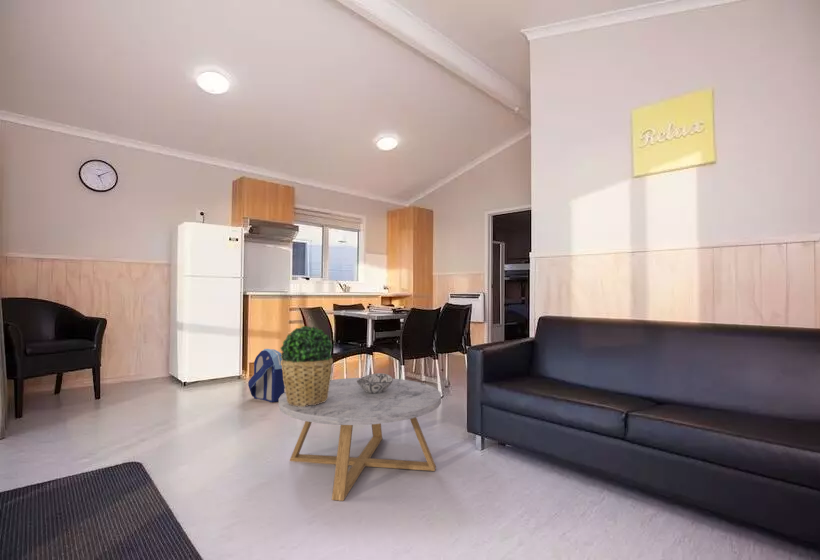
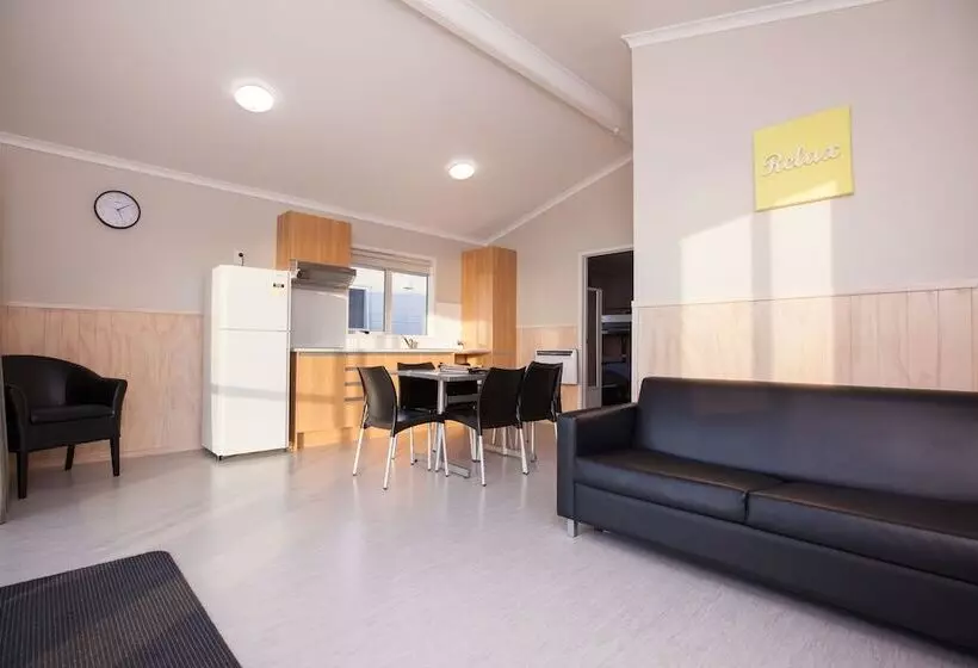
- coffee table (361, 424)
- backpack (268, 373)
- potted plant (307, 363)
- decorative bowl (374, 384)
